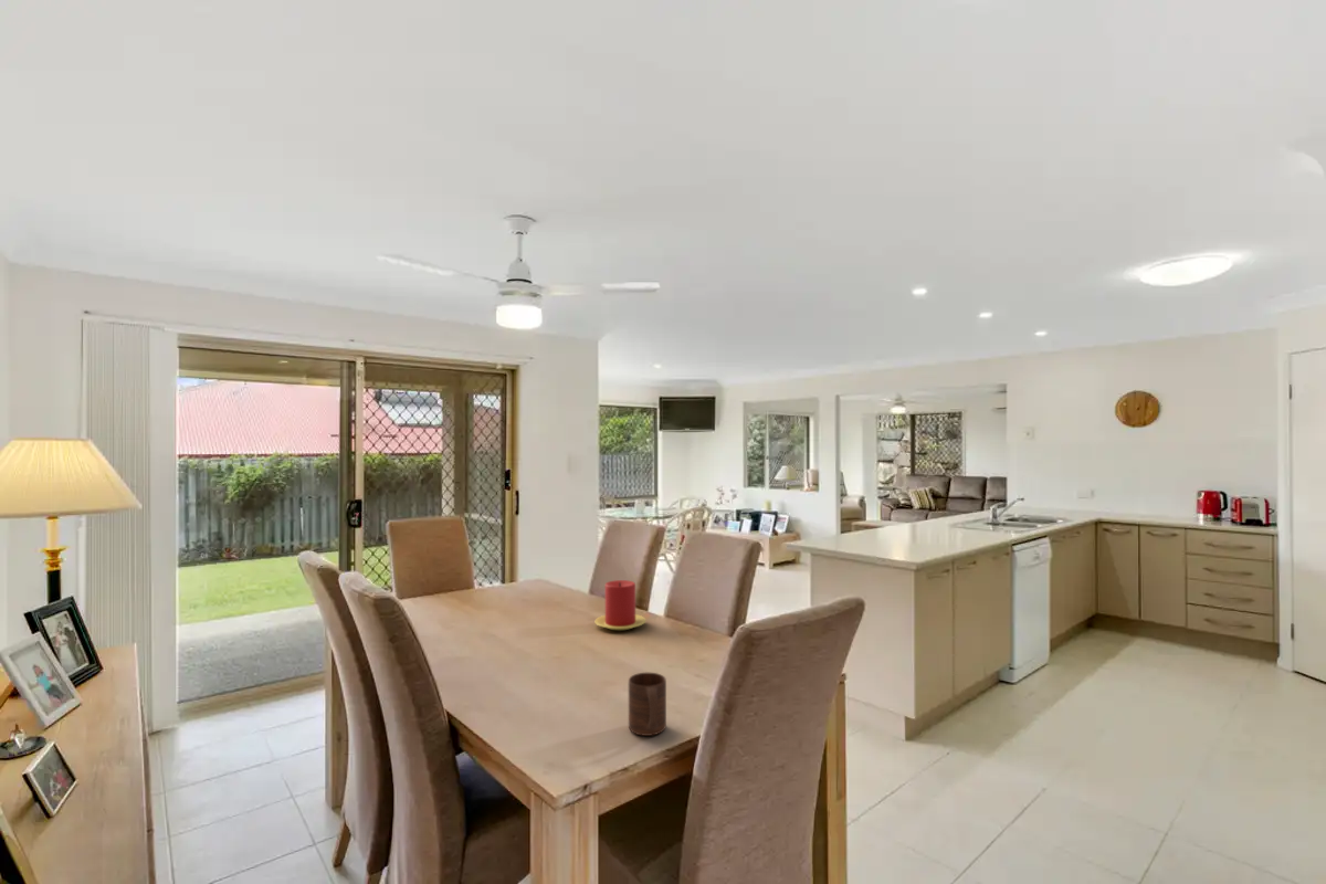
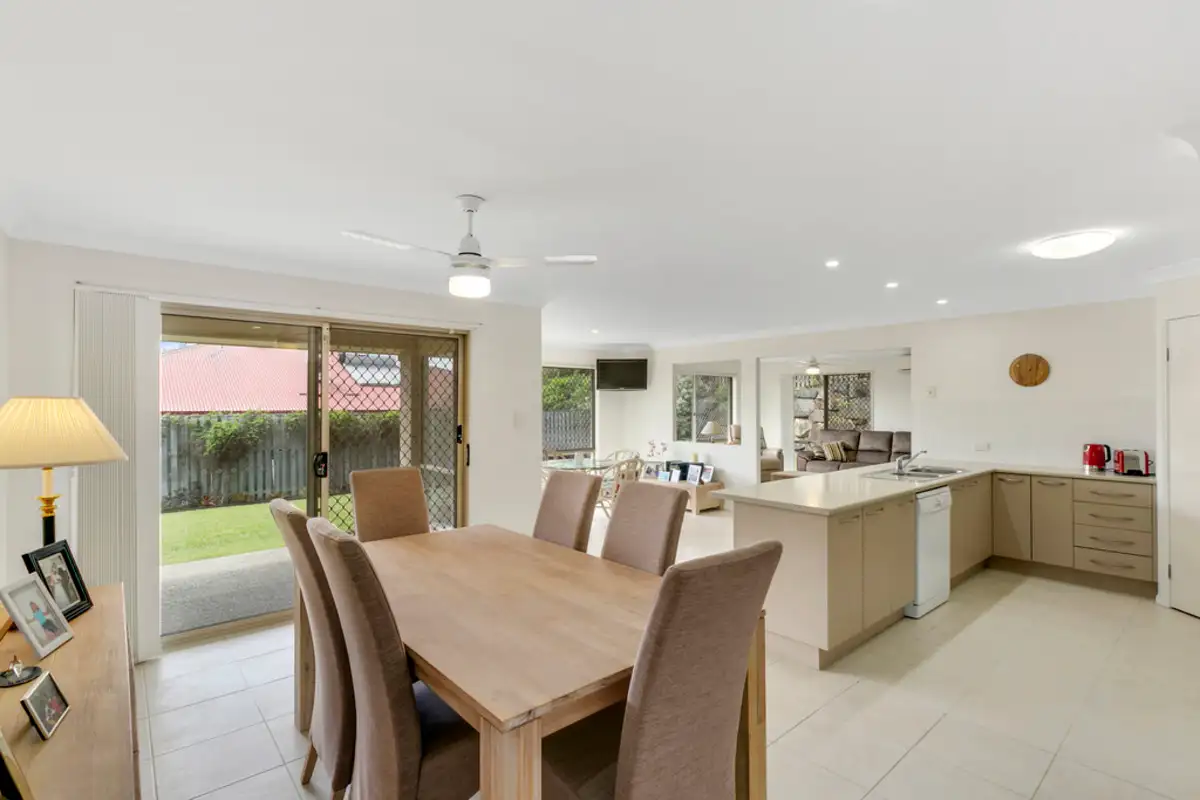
- candle (620, 603)
- cup (650, 705)
